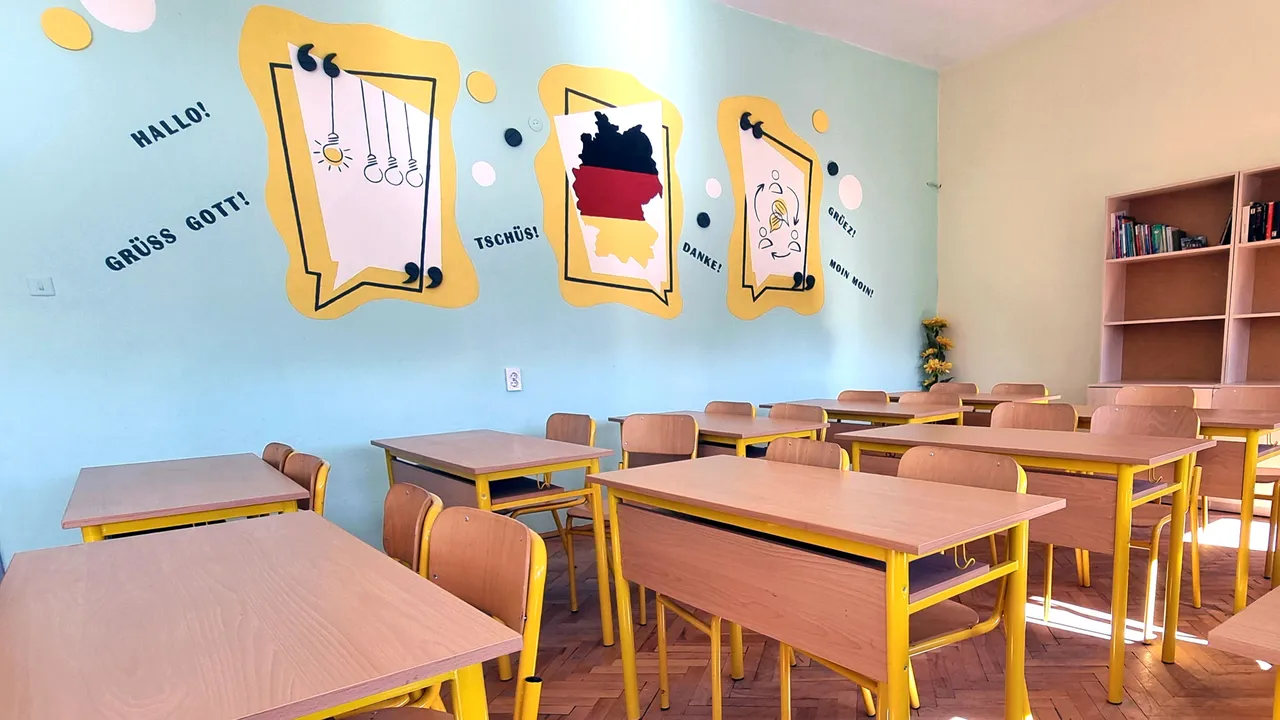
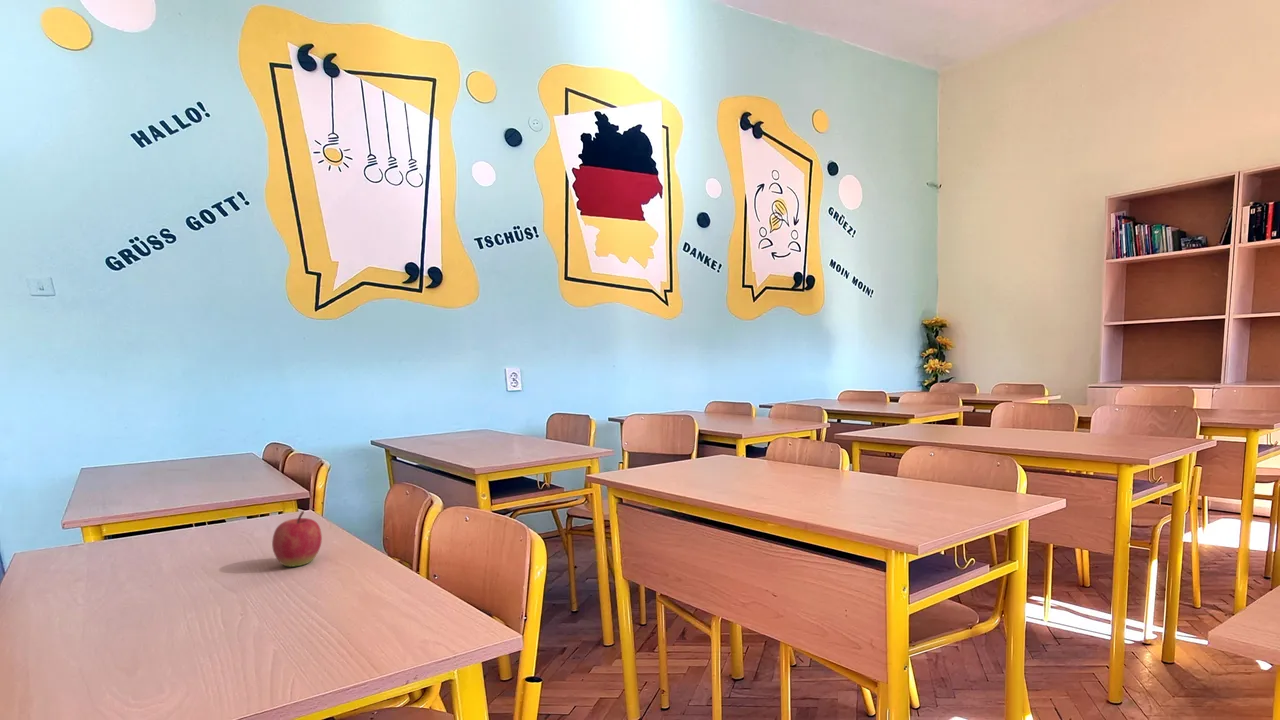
+ apple (297, 536)
